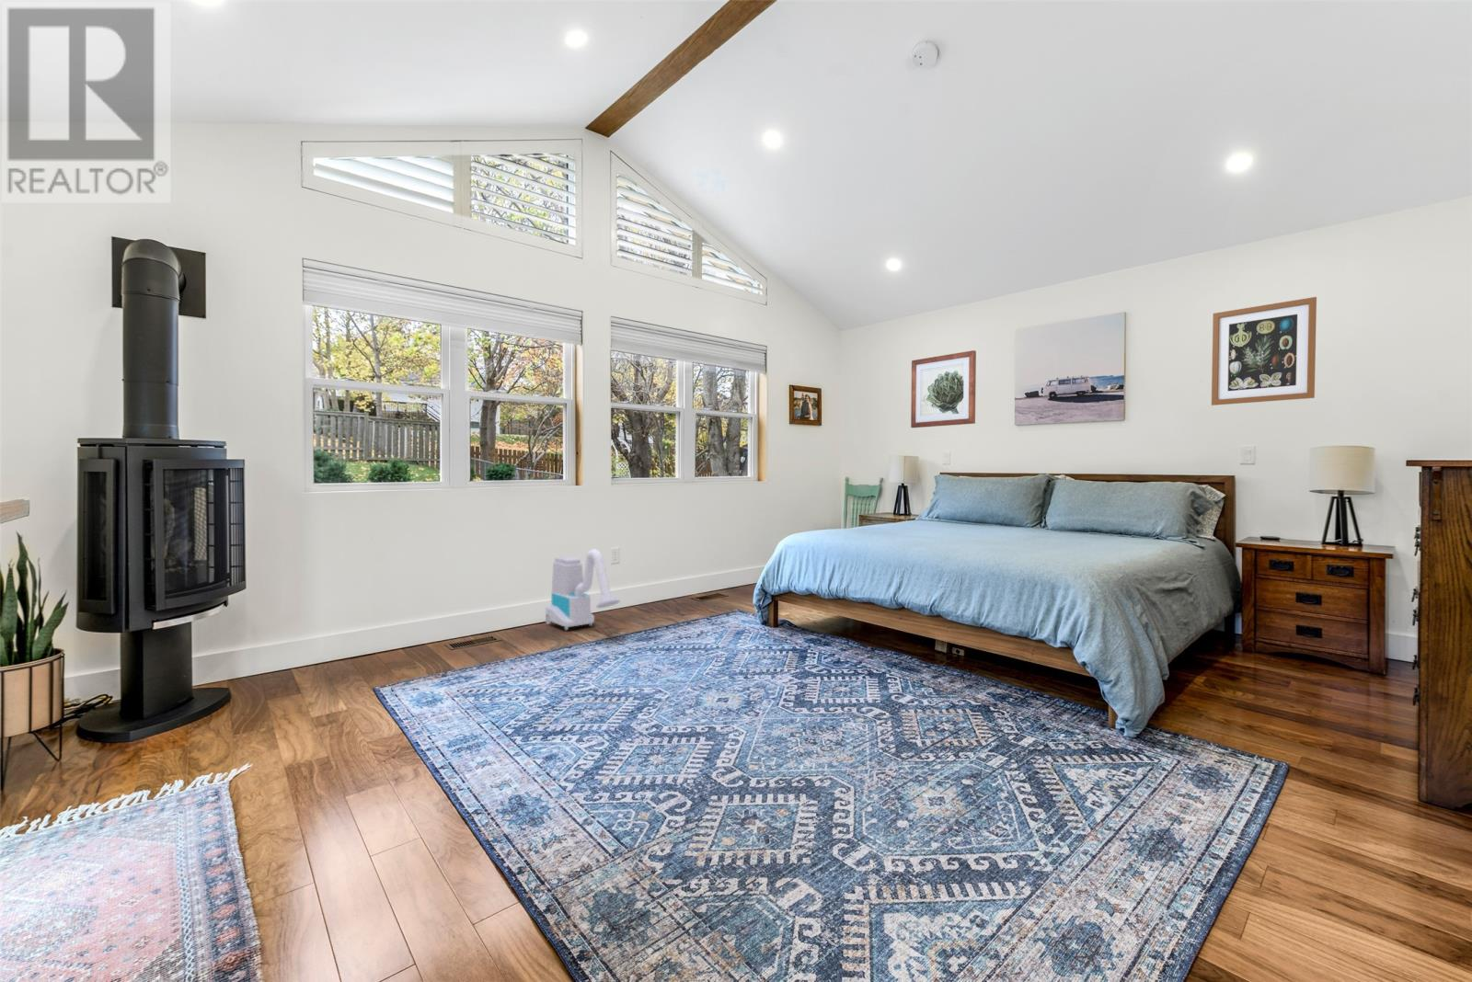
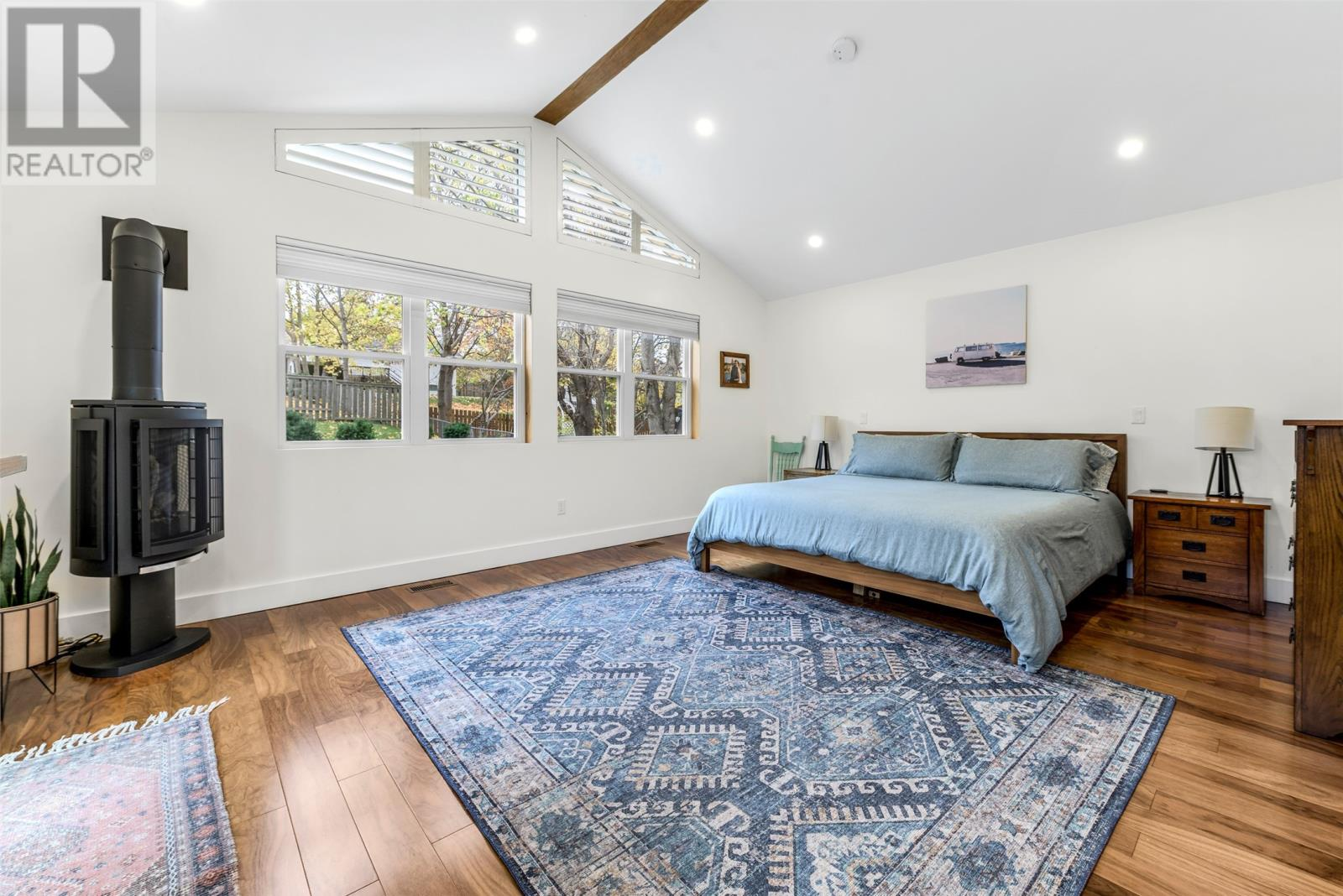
- vacuum cleaner (584, 589)
- wall art (943, 391)
- wall art (1262, 353)
